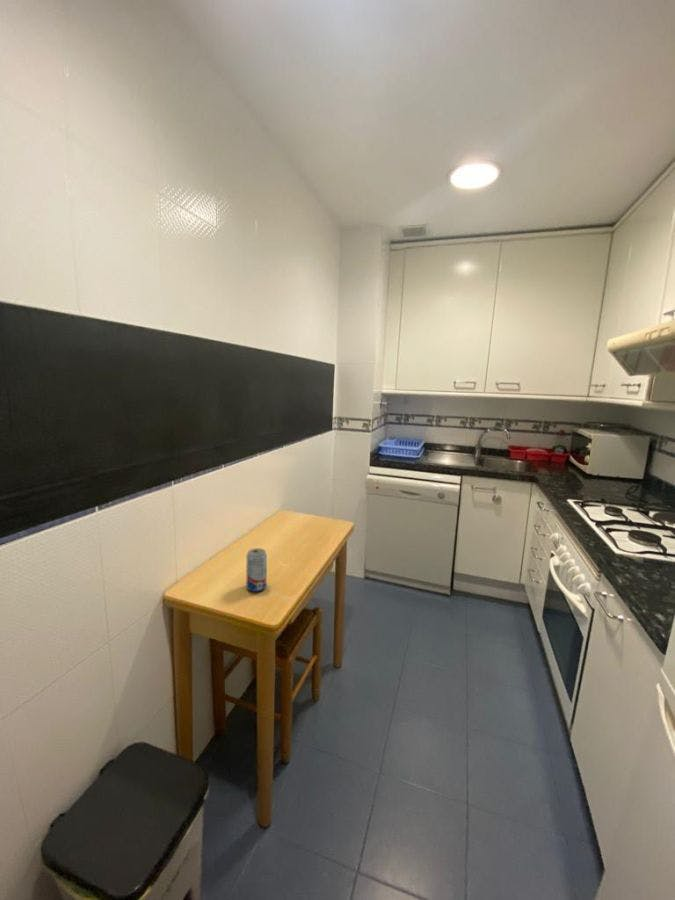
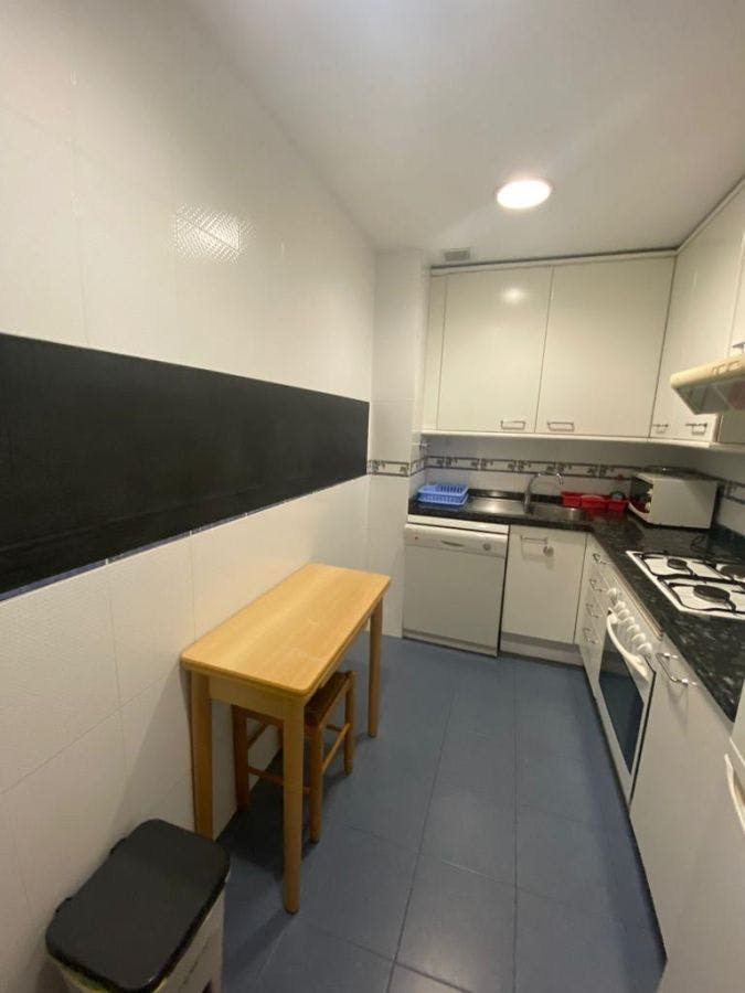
- beverage can (256, 569)
